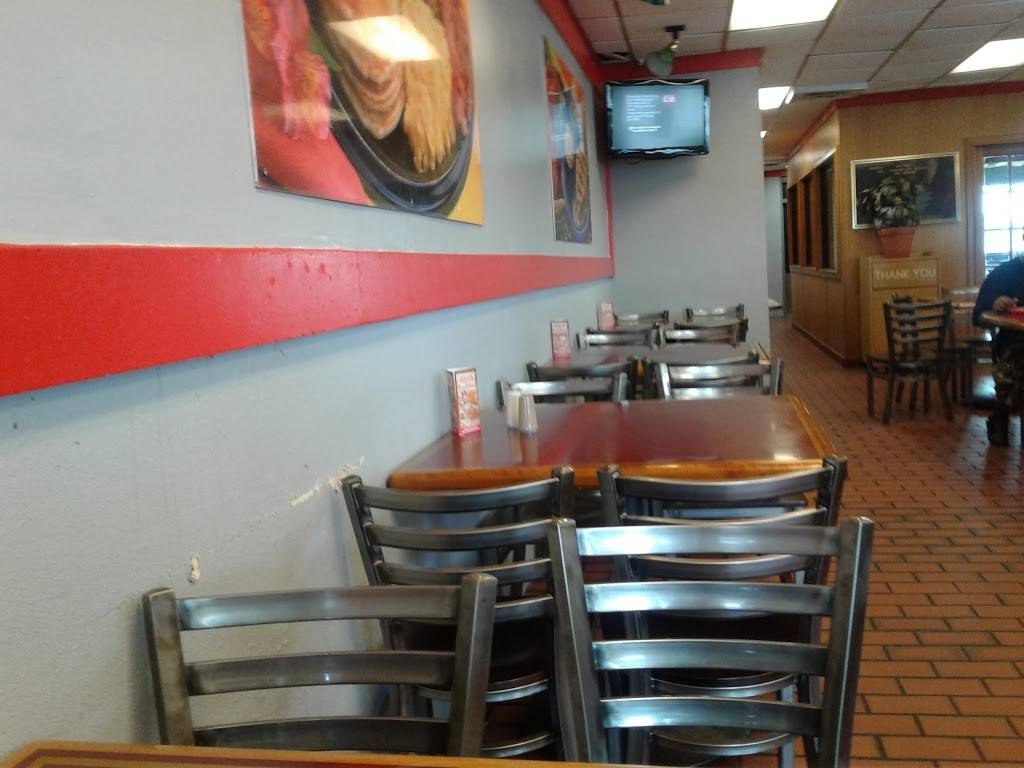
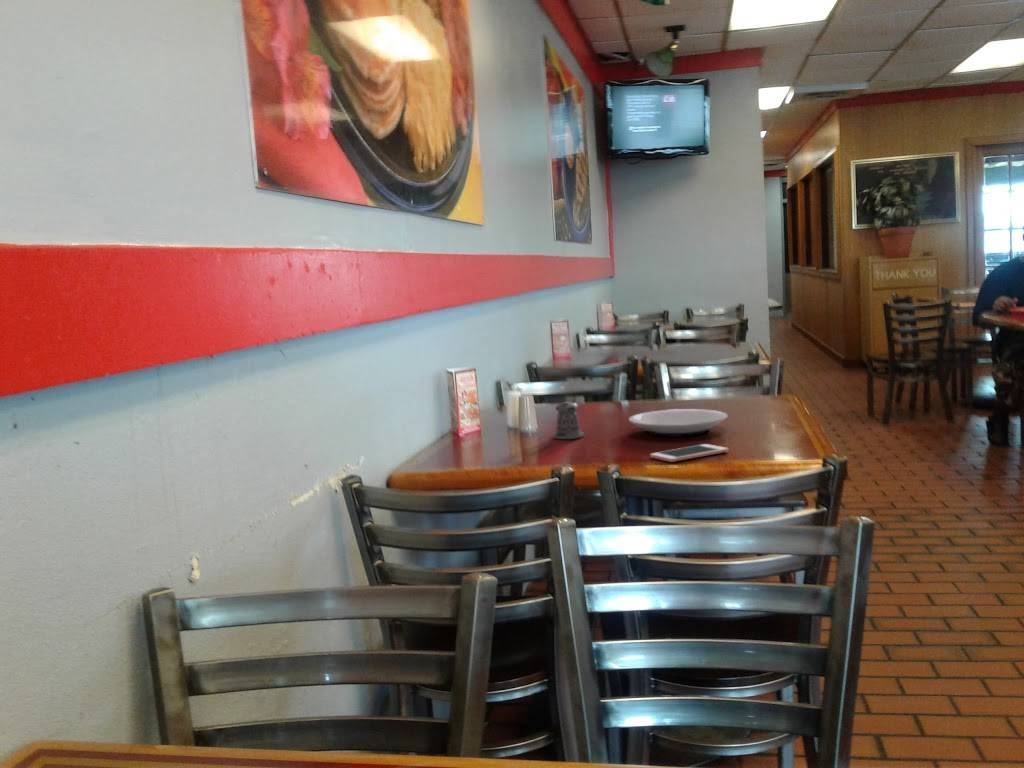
+ plate (678, 423)
+ pepper shaker (569, 418)
+ cell phone (689, 452)
